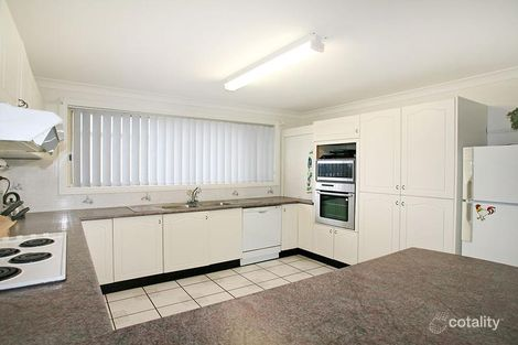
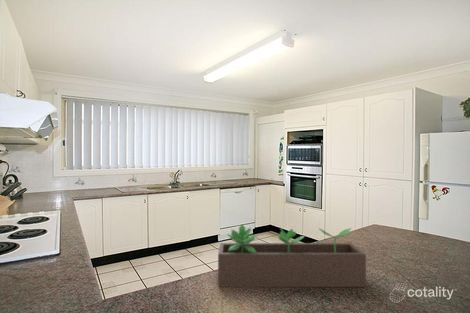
+ succulent planter (288, 252)
